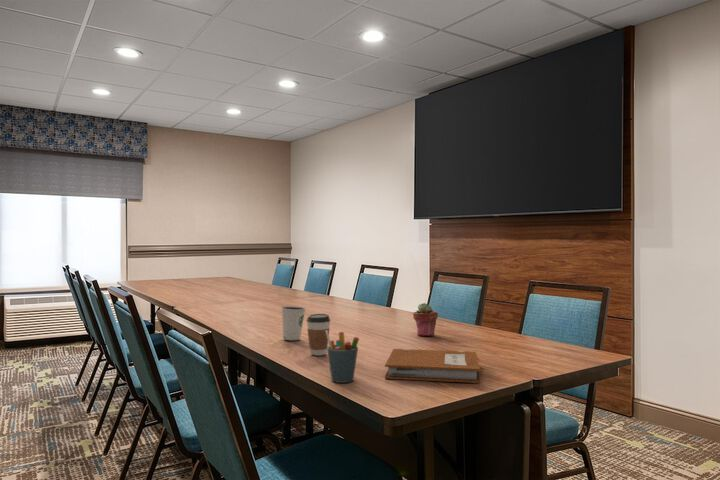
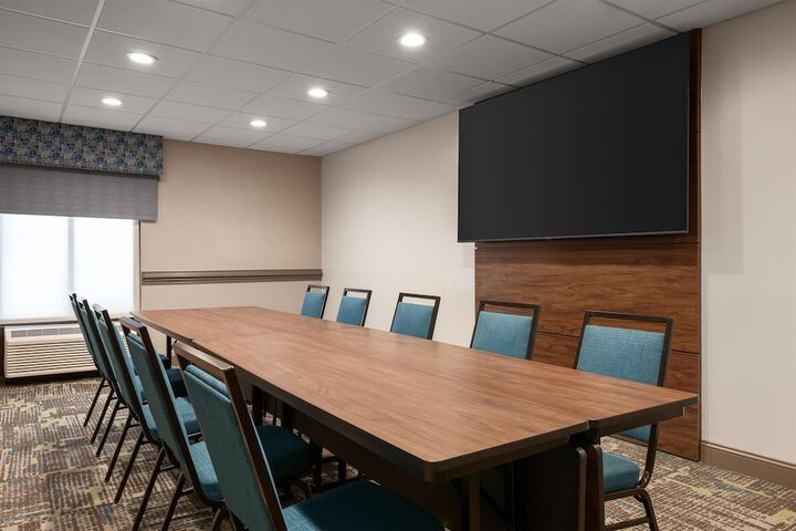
- coffee cup (318, 334)
- pen holder (342, 354)
- notebook (435, 363)
- dixie cup (293, 323)
- potted succulent (425, 318)
